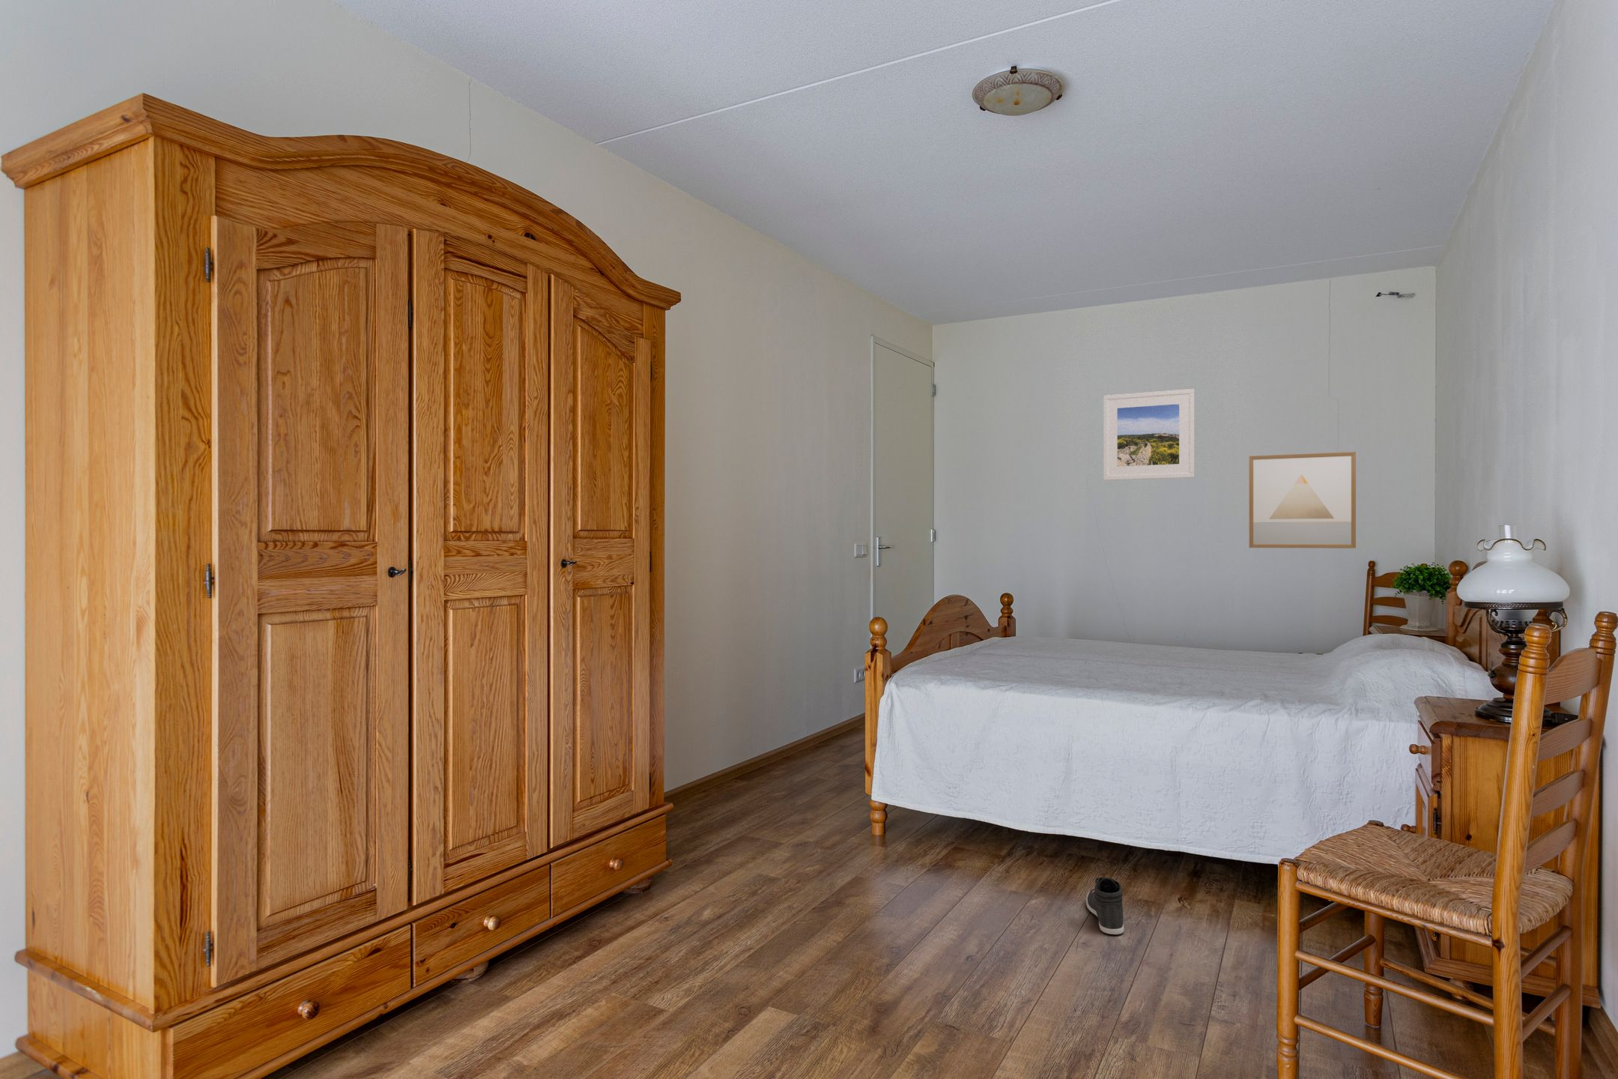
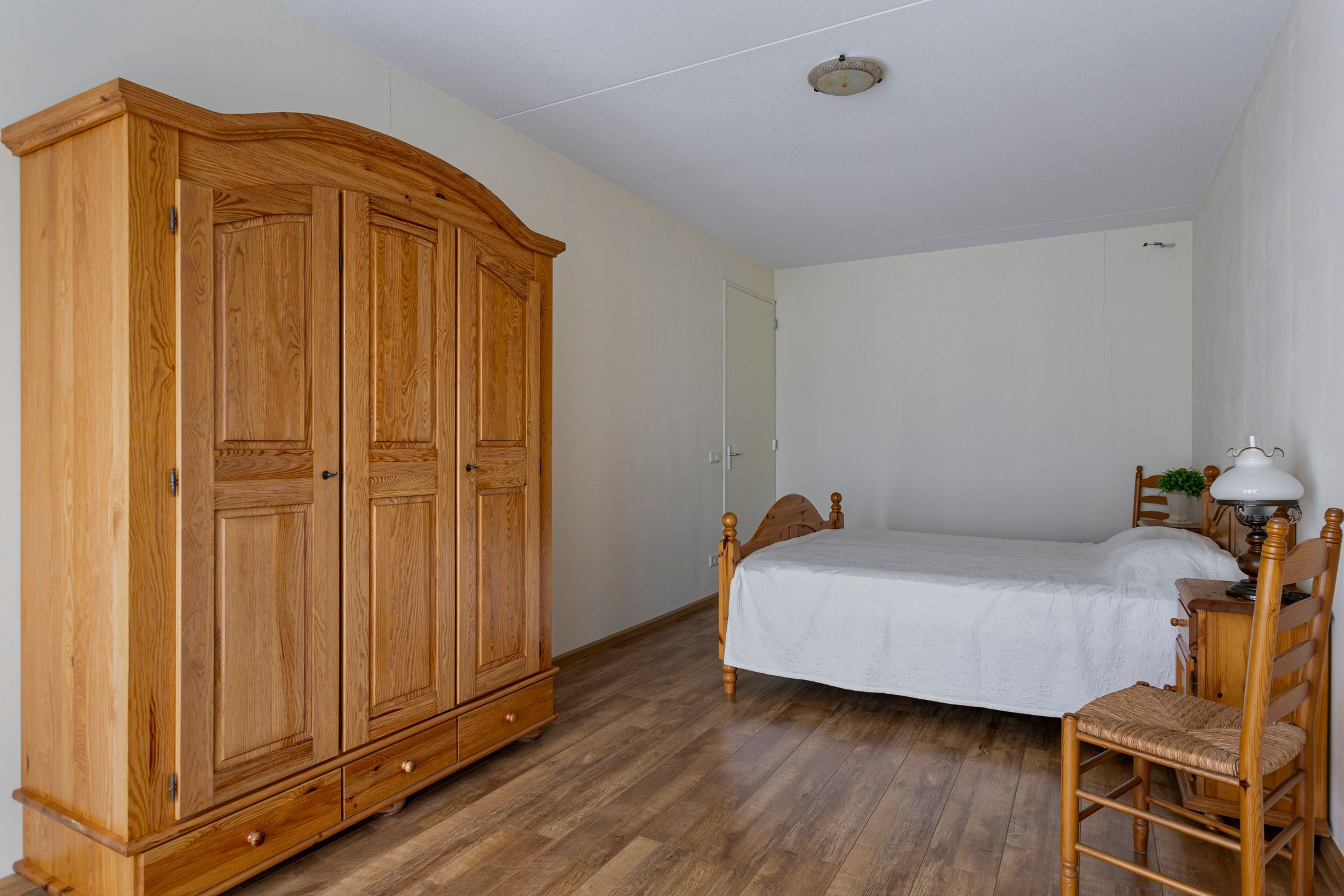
- wall art (1301, 501)
- sneaker (1105, 895)
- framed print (1147, 436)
